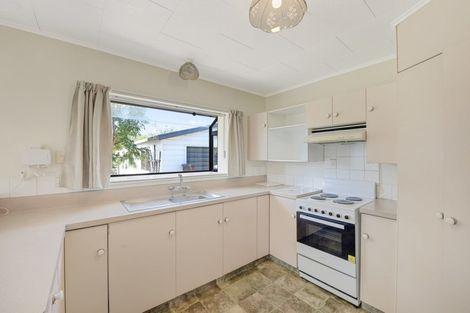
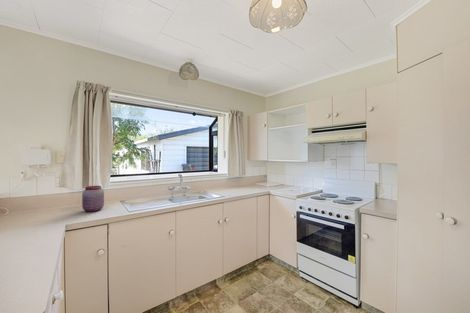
+ jar (93, 198)
